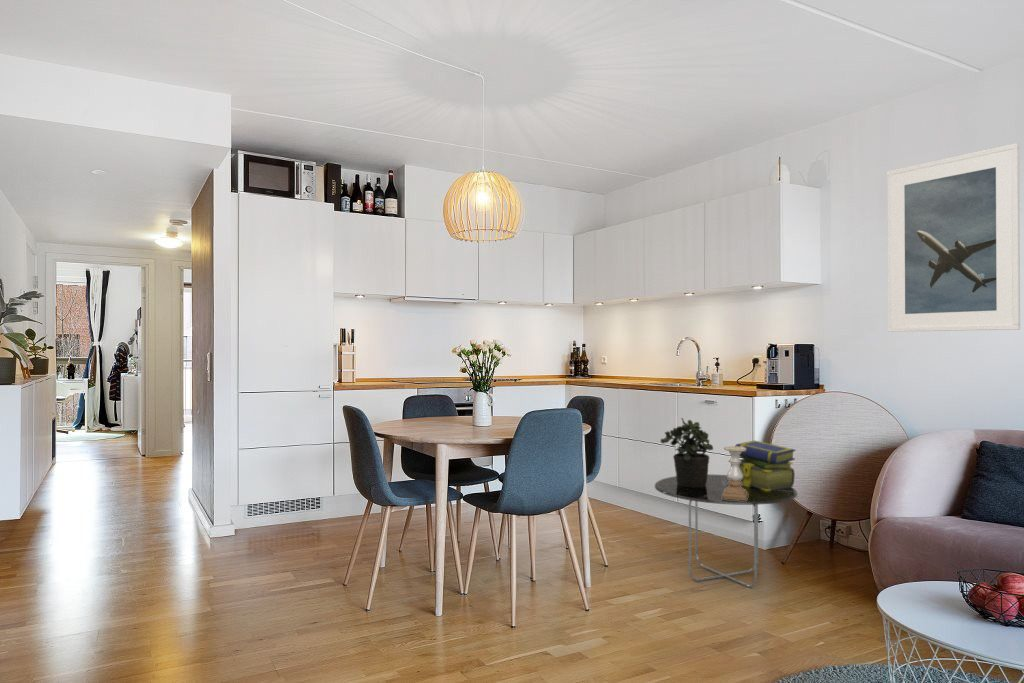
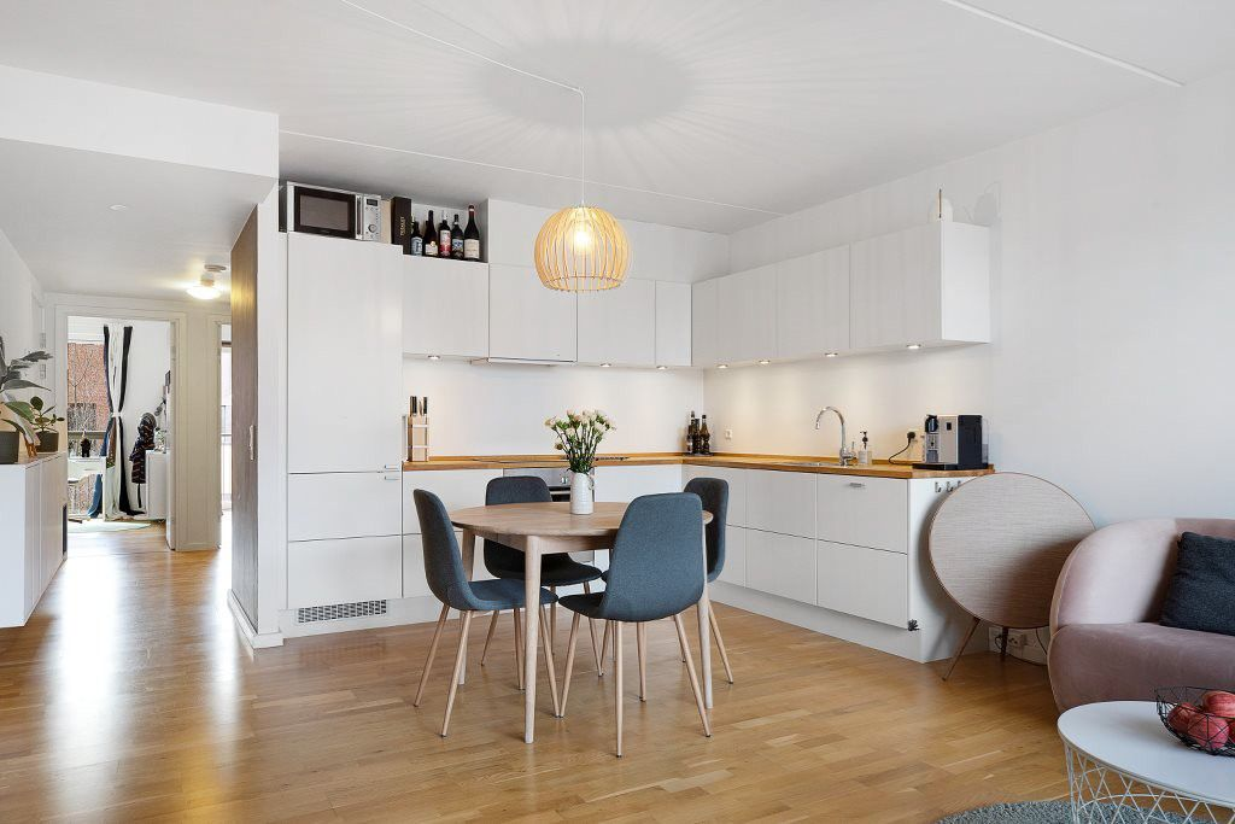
- candle holder (735, 472)
- stack of books (763, 463)
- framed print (948, 244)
- side table (697, 531)
- potted plant (688, 450)
